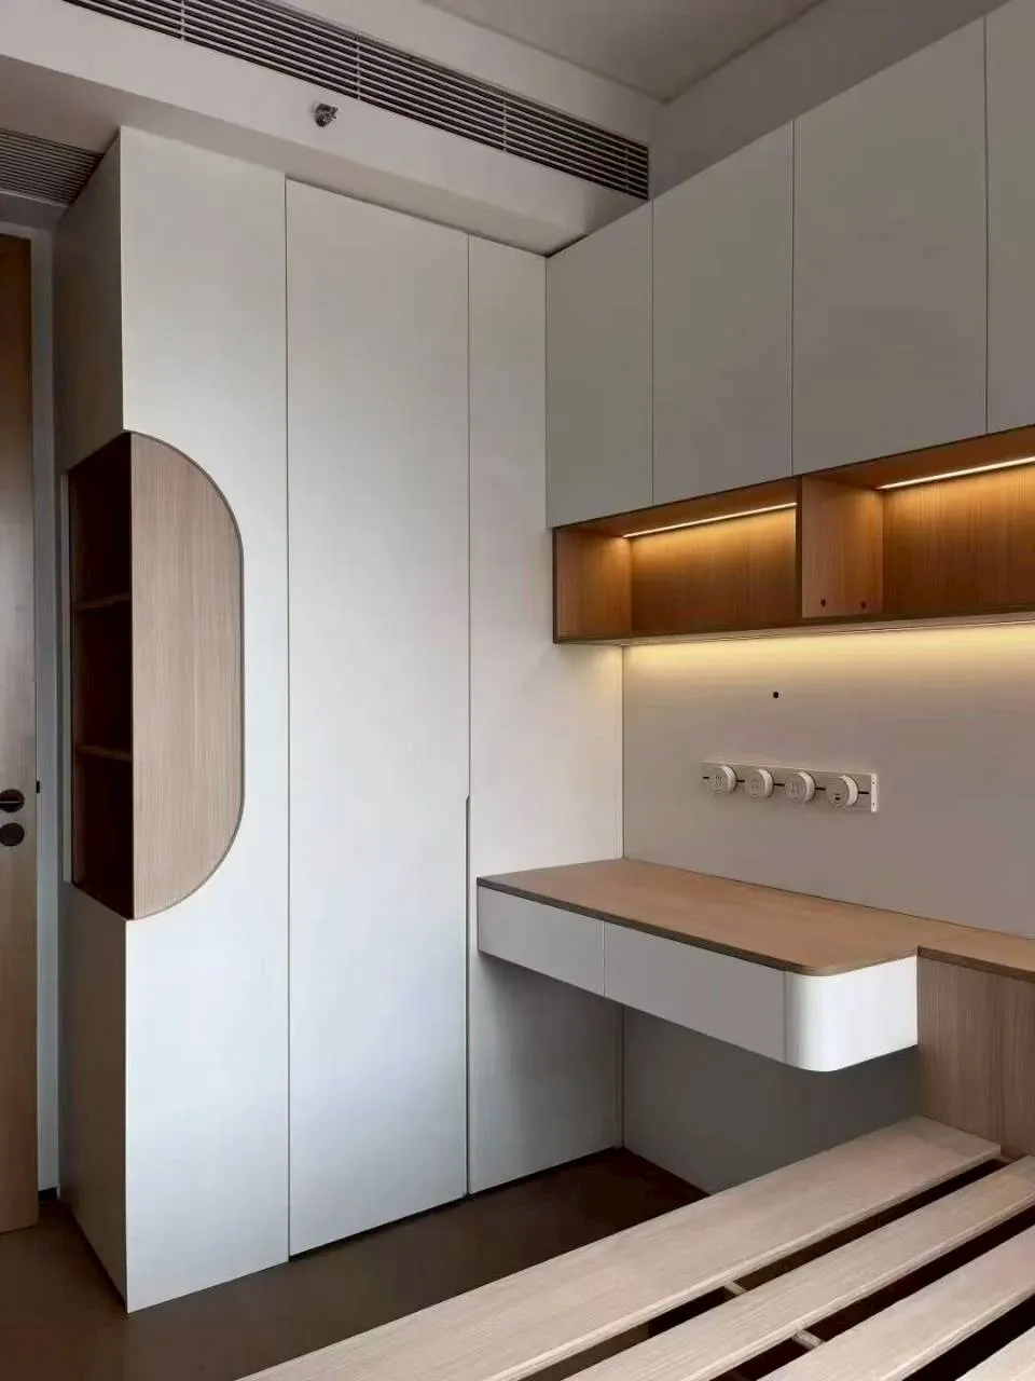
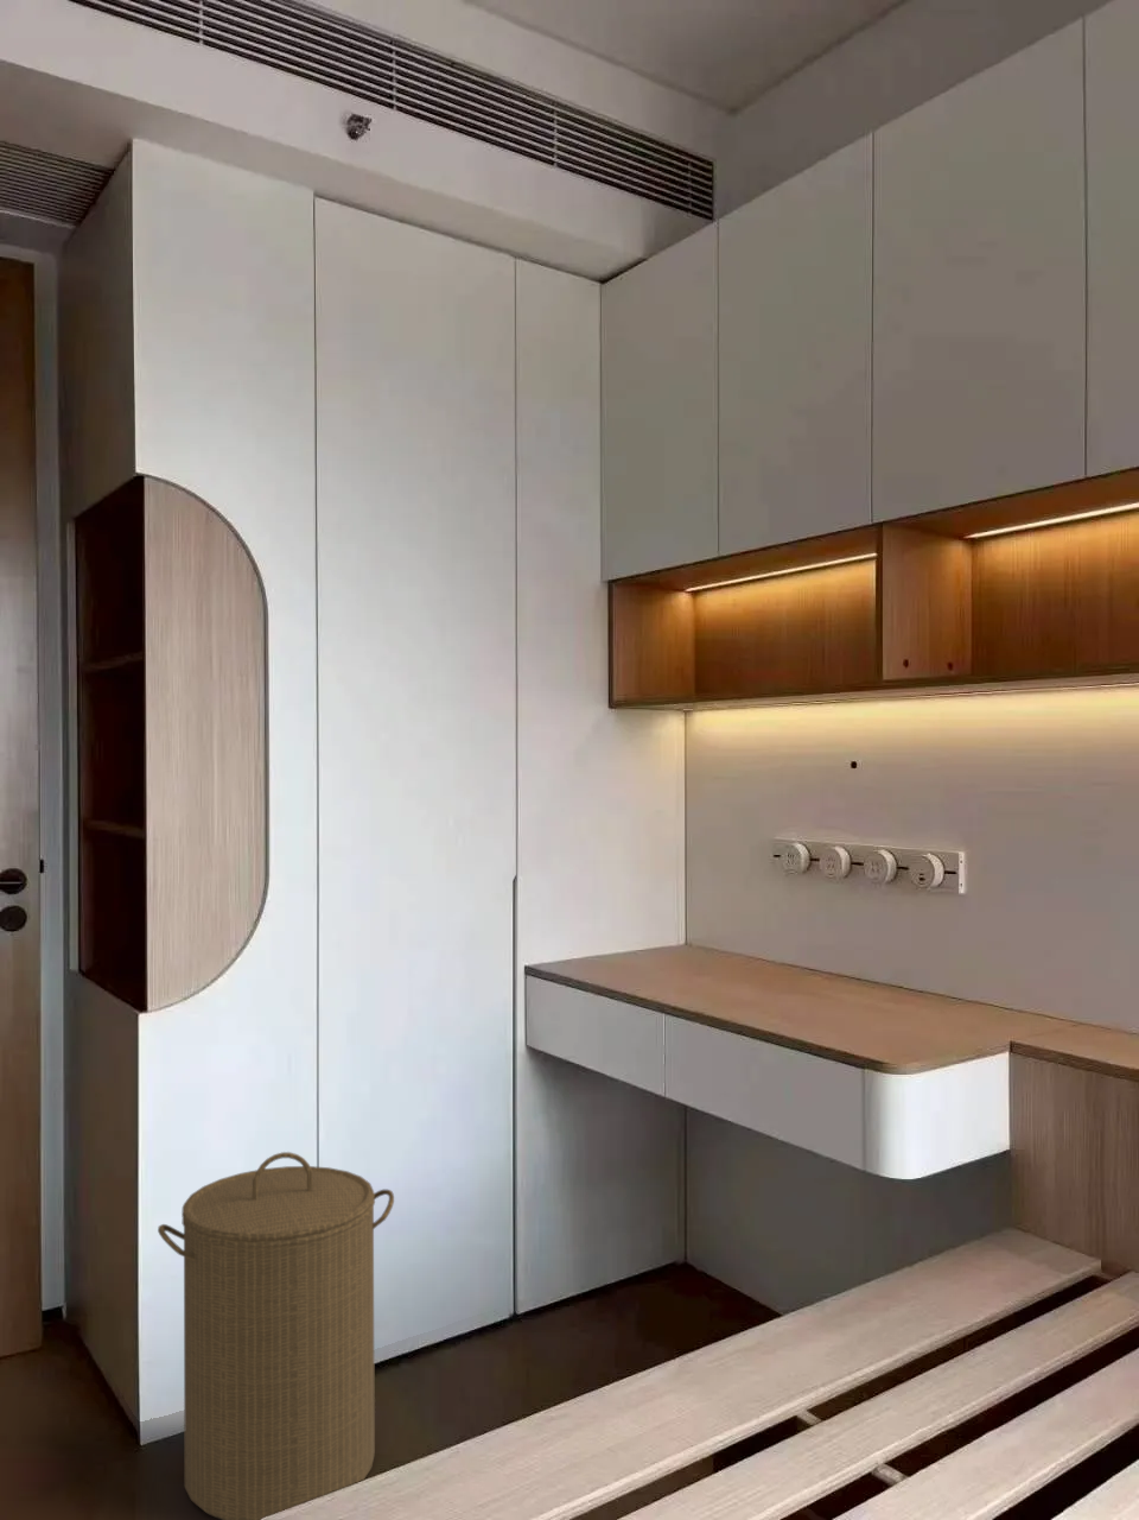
+ laundry hamper (280, 1309)
